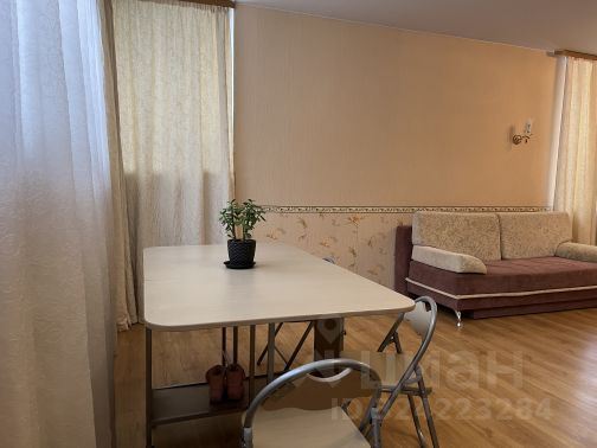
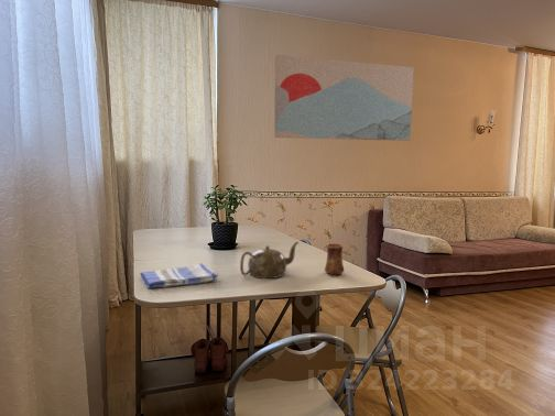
+ dish towel (178, 274)
+ wall art (347, 100)
+ cup (334, 259)
+ teapot (270, 259)
